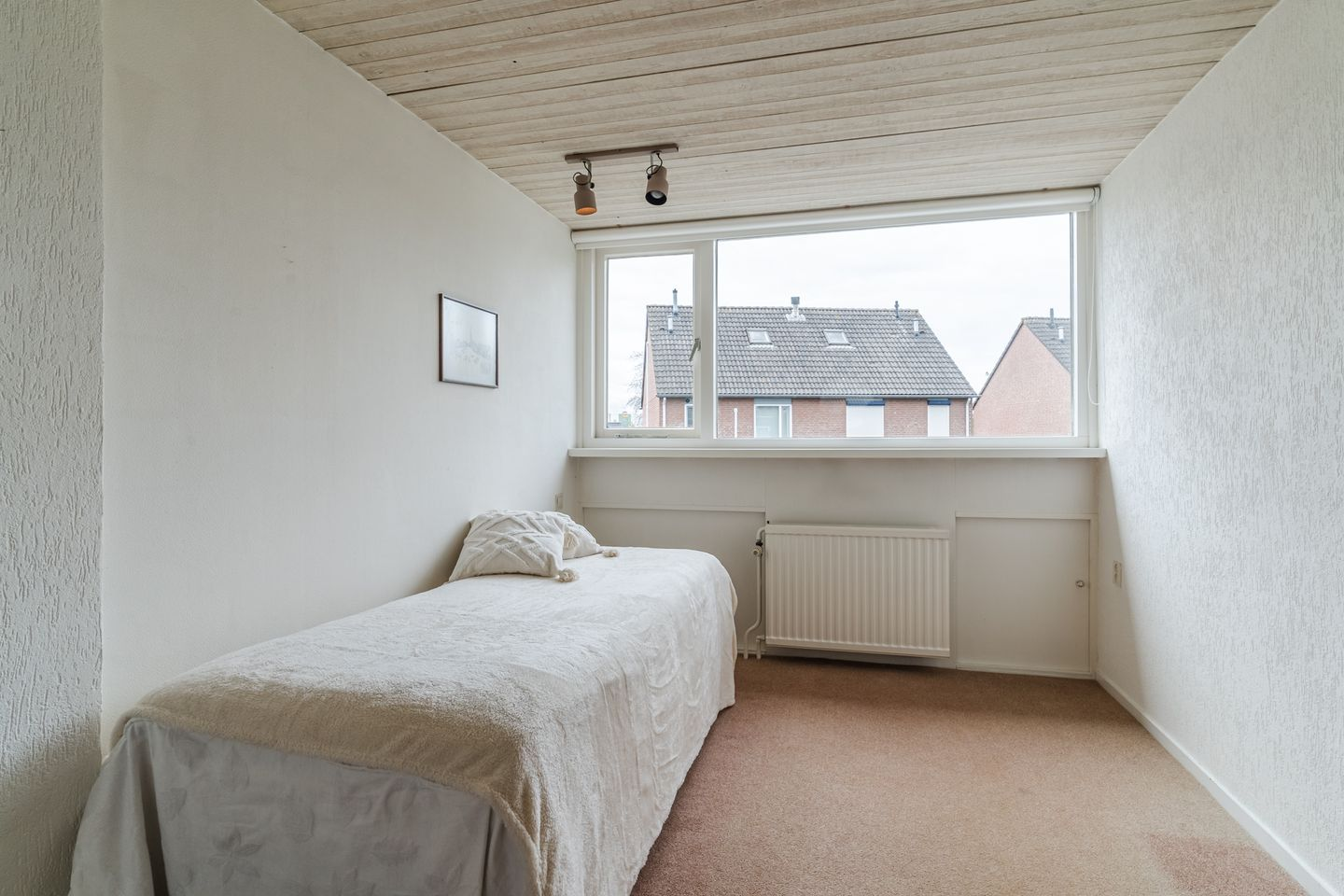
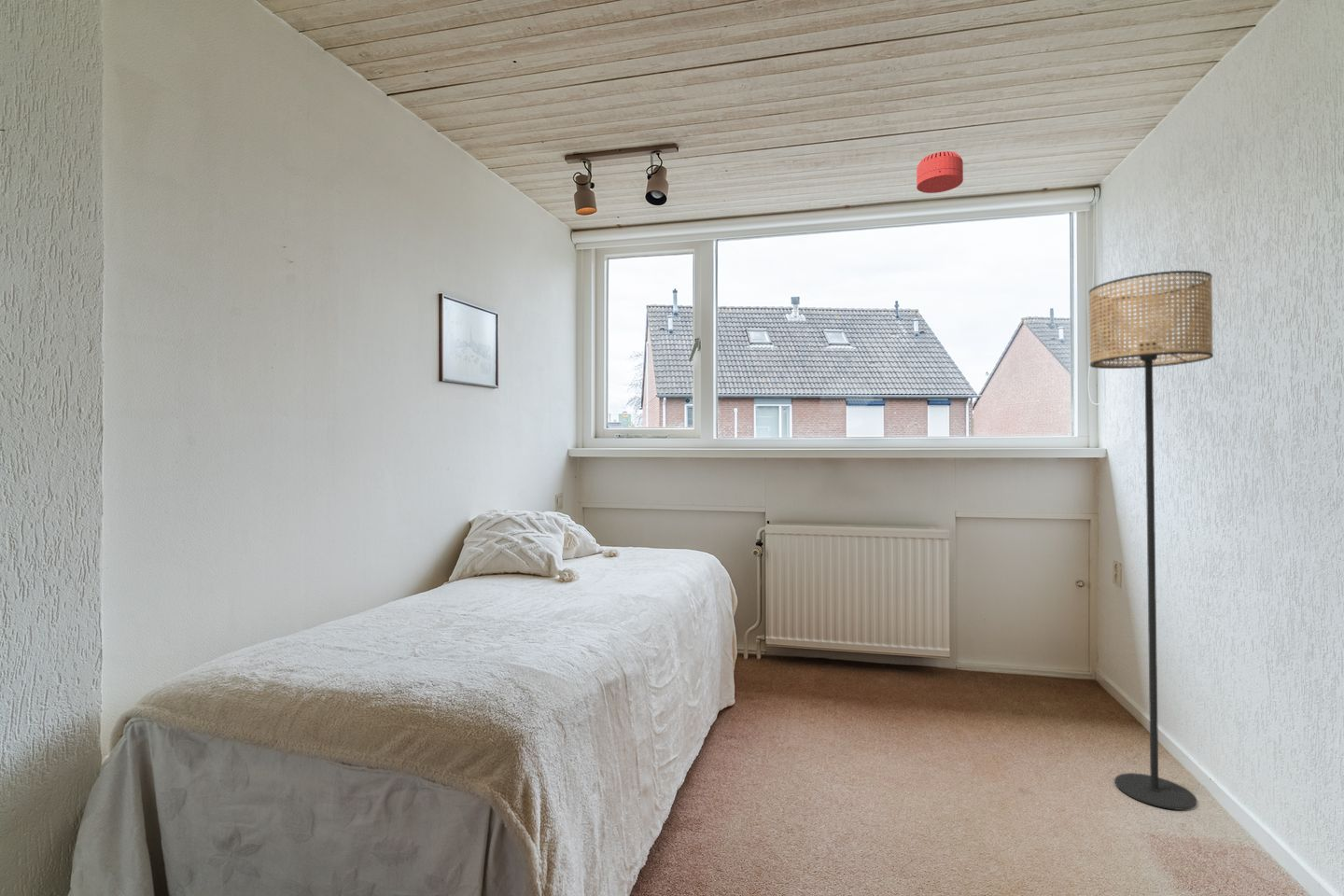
+ floor lamp (1151, 537)
+ smoke detector (939, 171)
